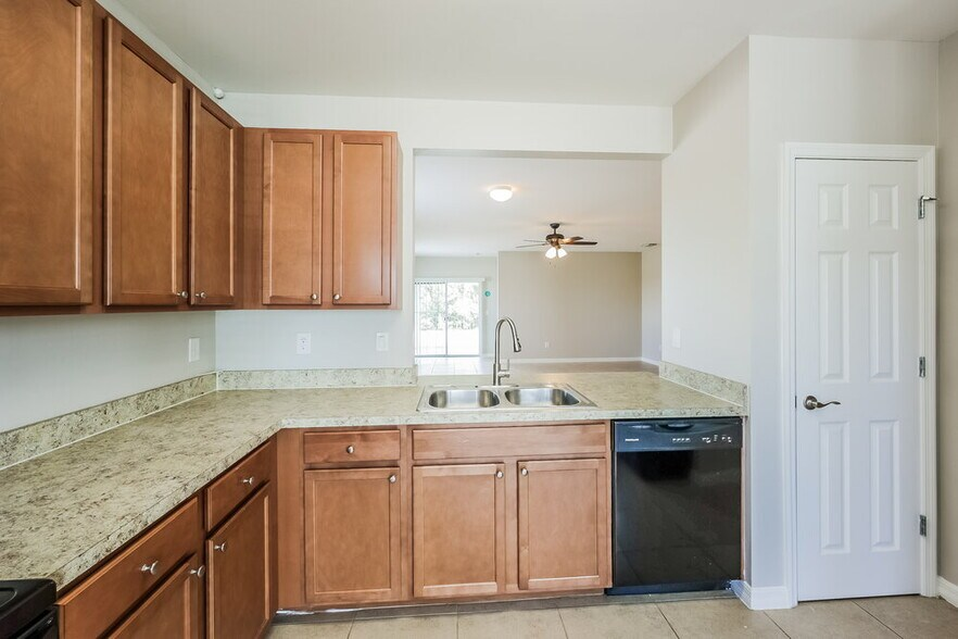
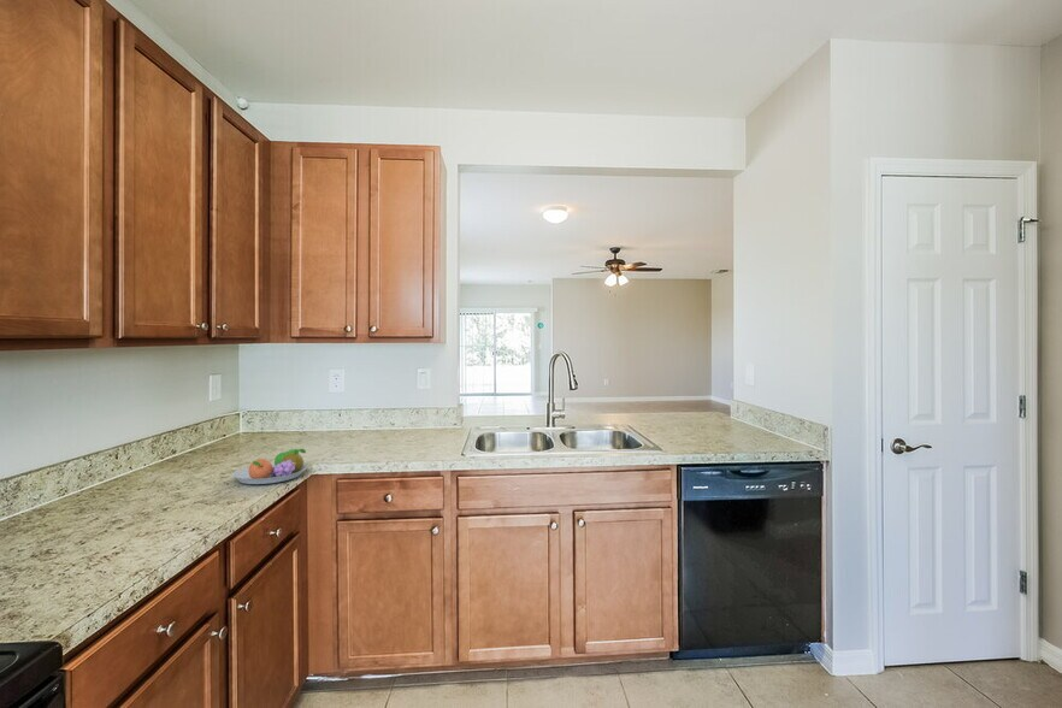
+ fruit bowl (273, 464)
